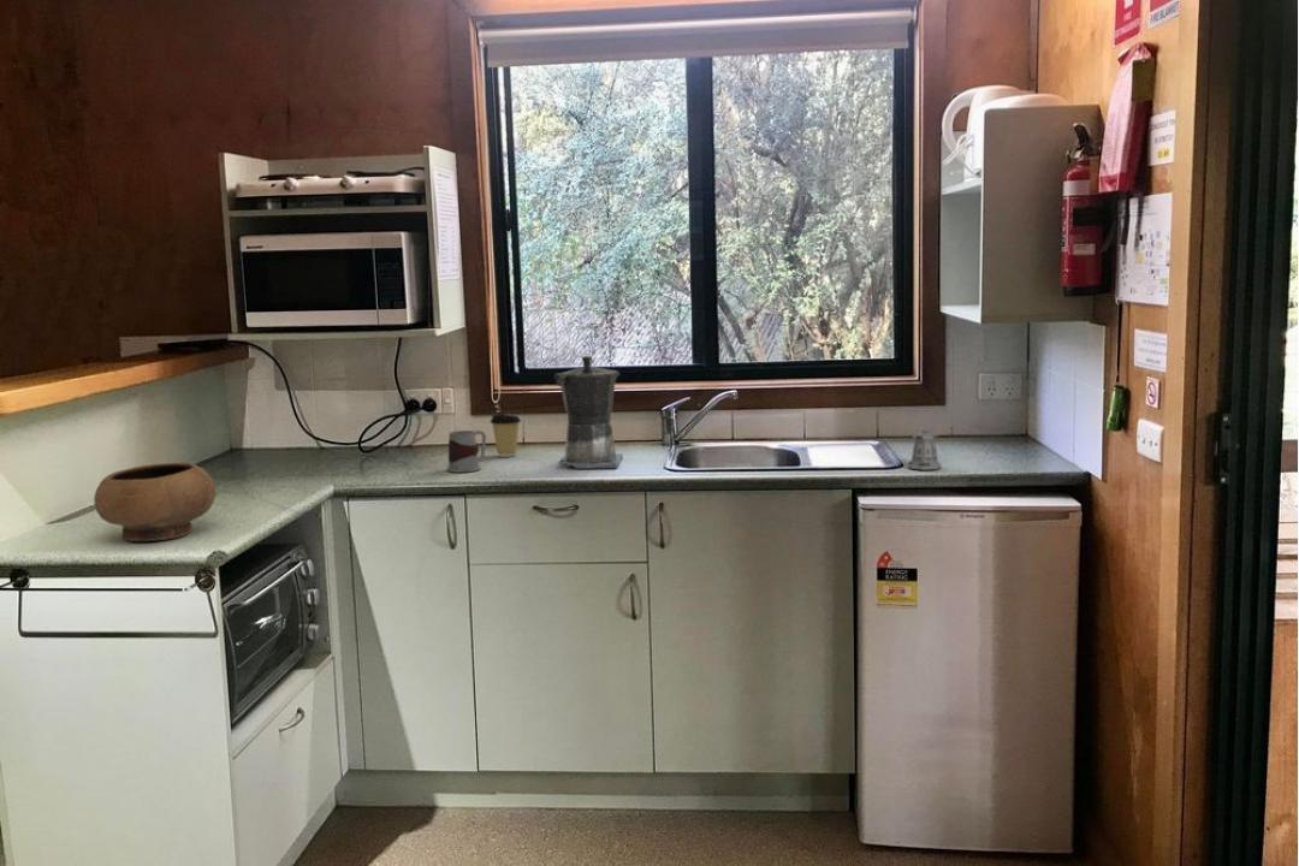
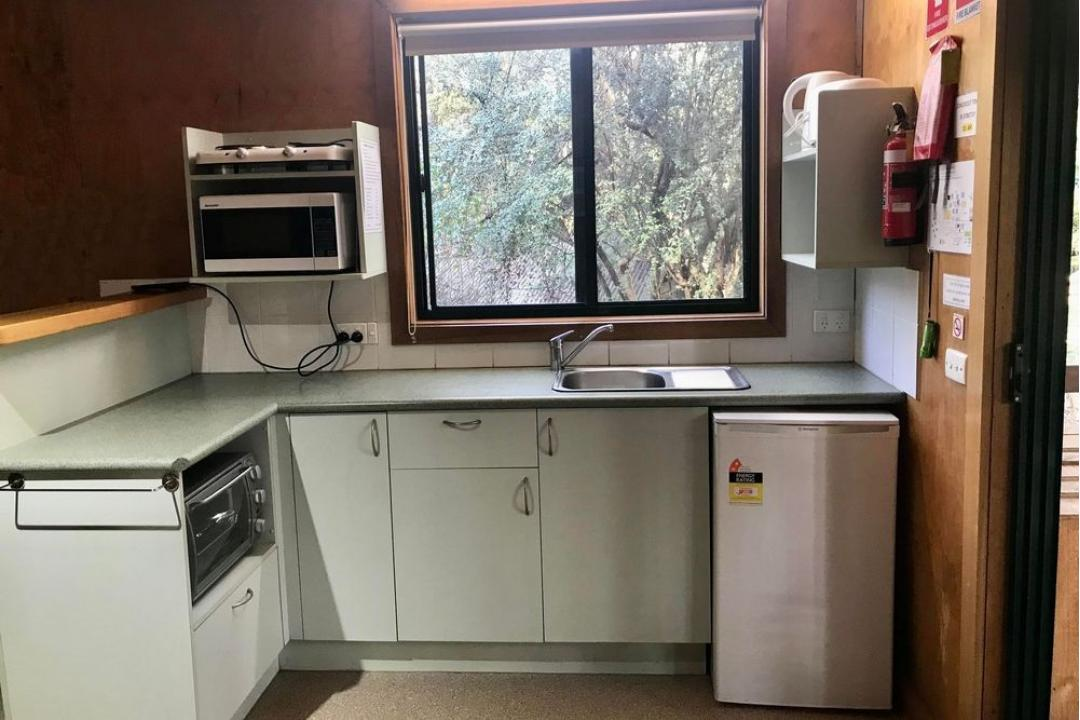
- mug (467, 450)
- pepper shaker (924, 447)
- coffee cup (505, 434)
- coffee maker (588, 409)
- bowl (156, 502)
